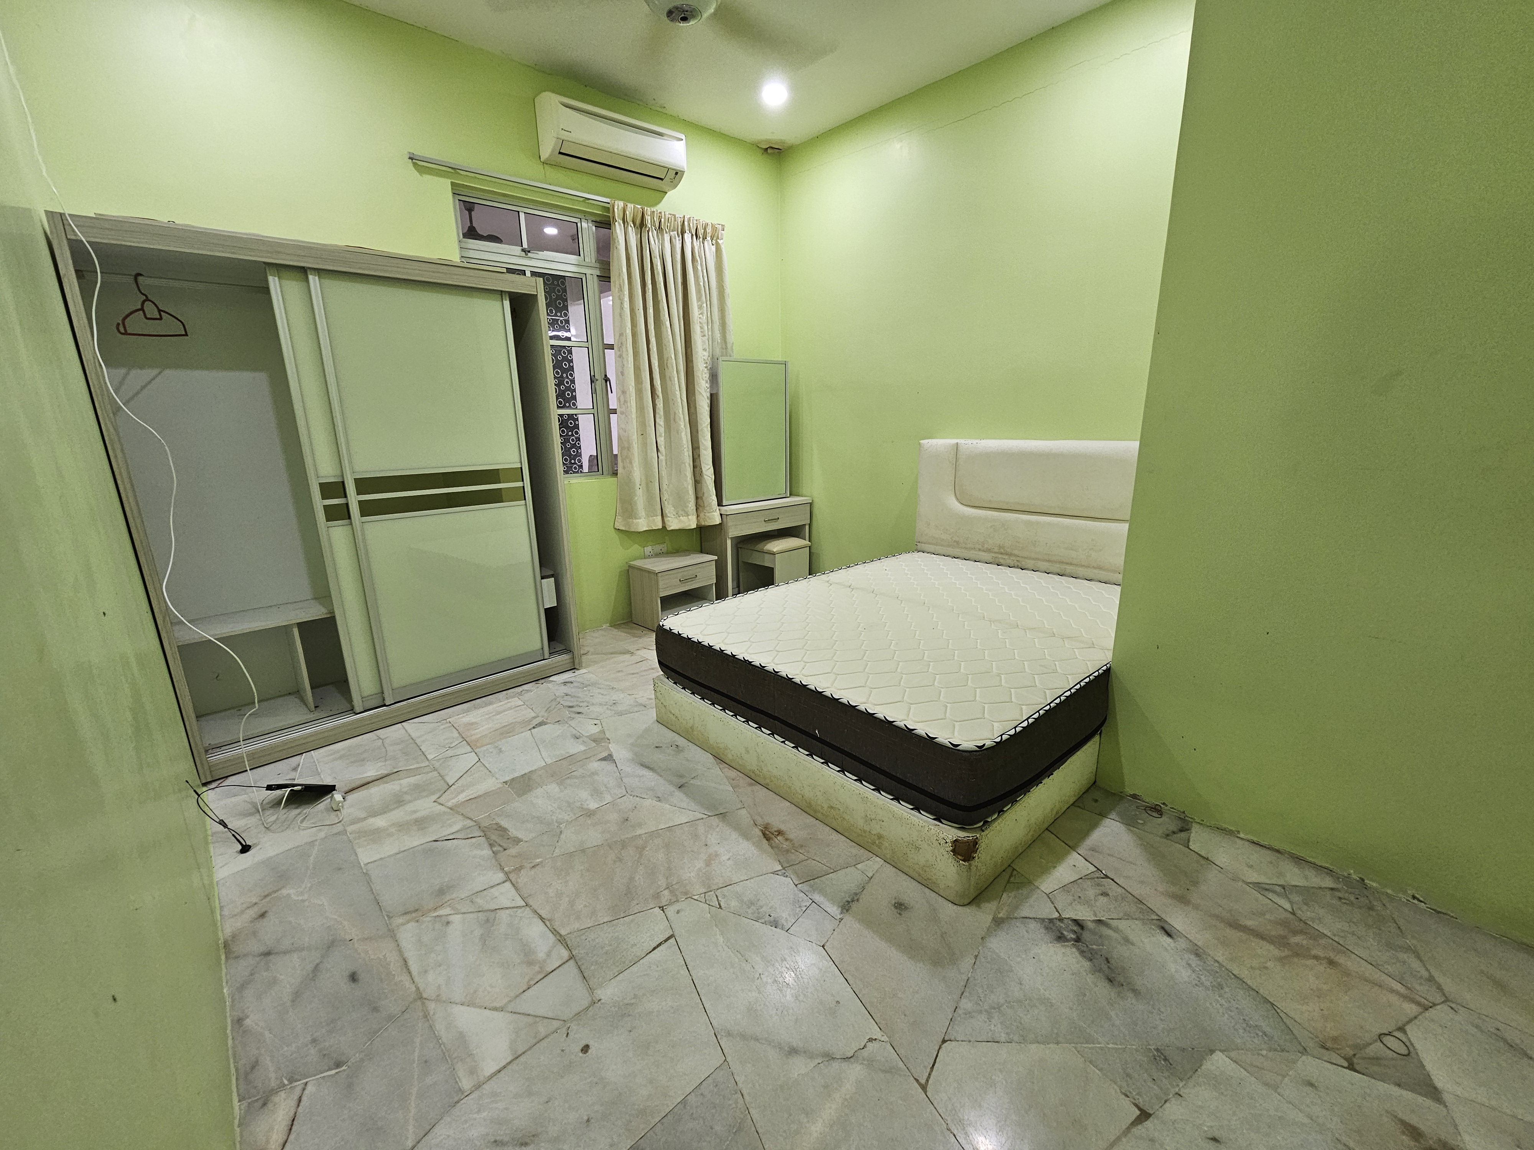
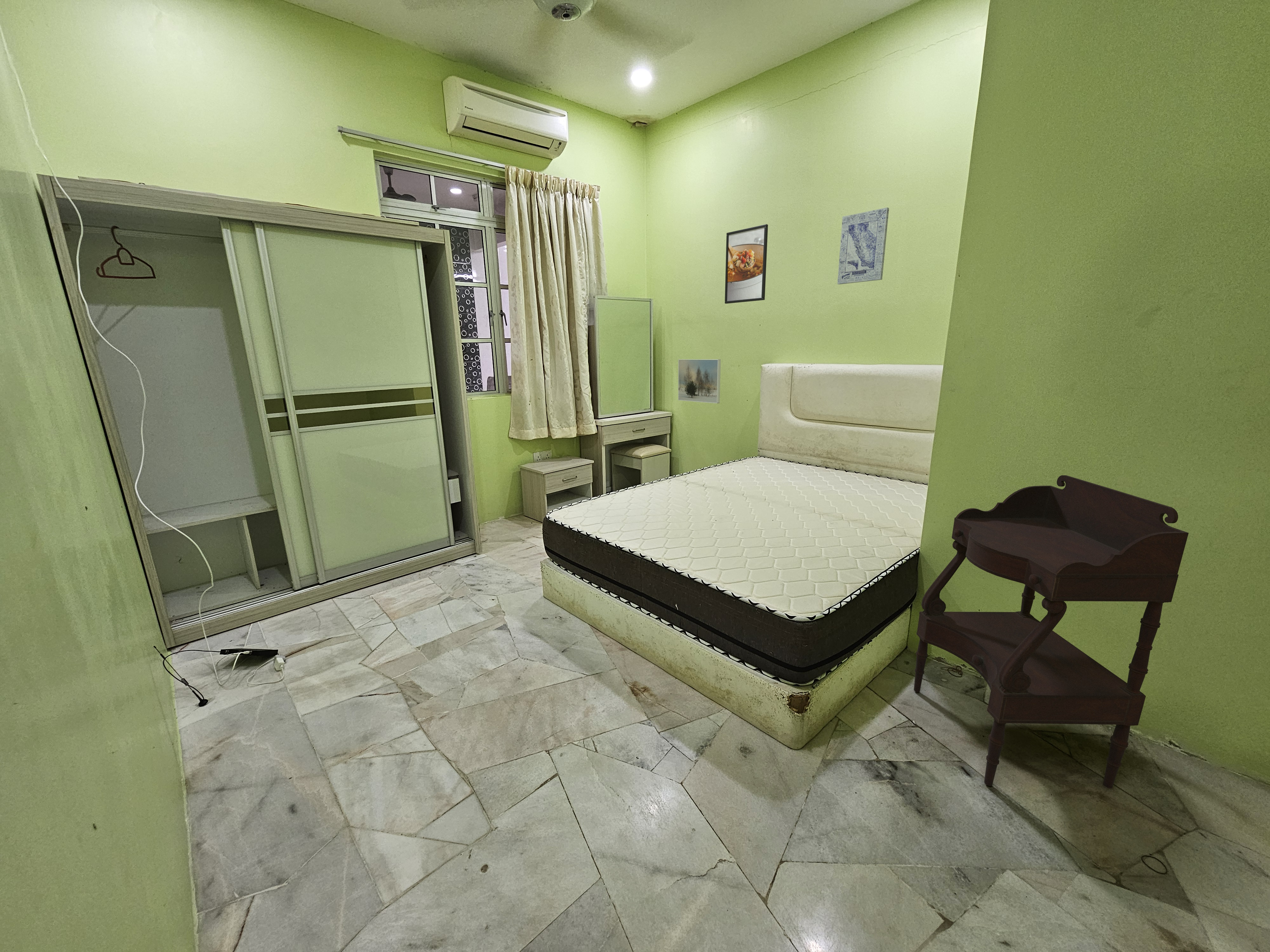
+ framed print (745, 266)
+ wall art (862, 248)
+ side table (1022, 619)
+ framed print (698, 380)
